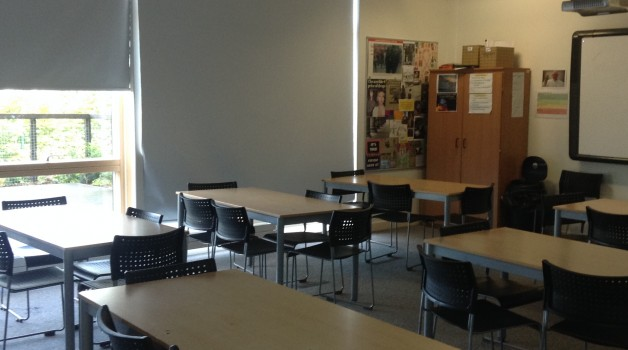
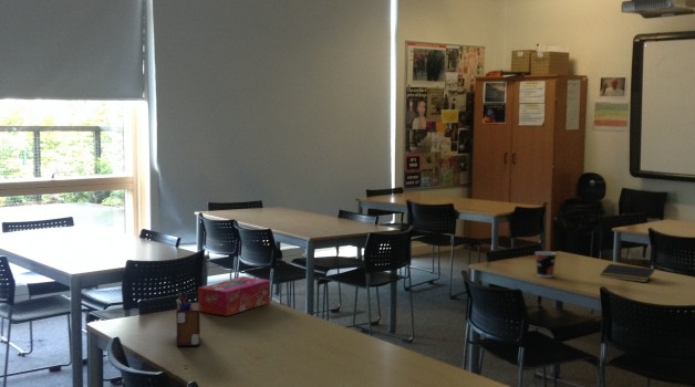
+ desk organizer (188, 316)
+ notepad (626, 272)
+ cup (544, 264)
+ tissue box (235, 295)
